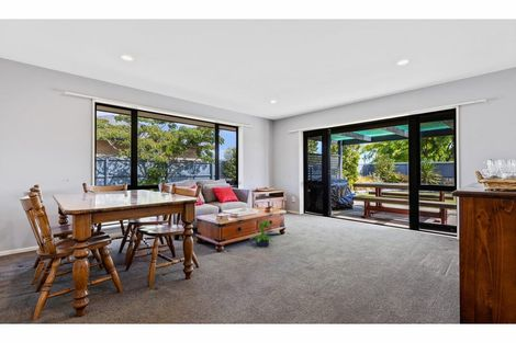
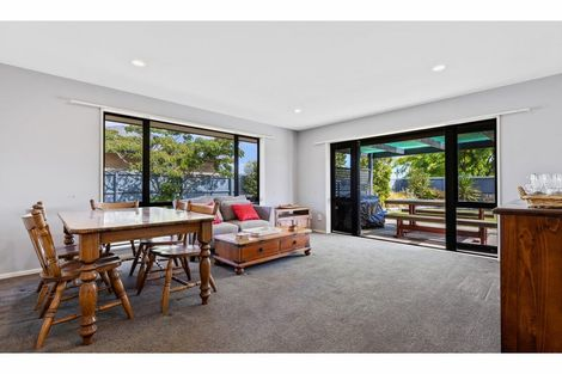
- potted plant (261, 232)
